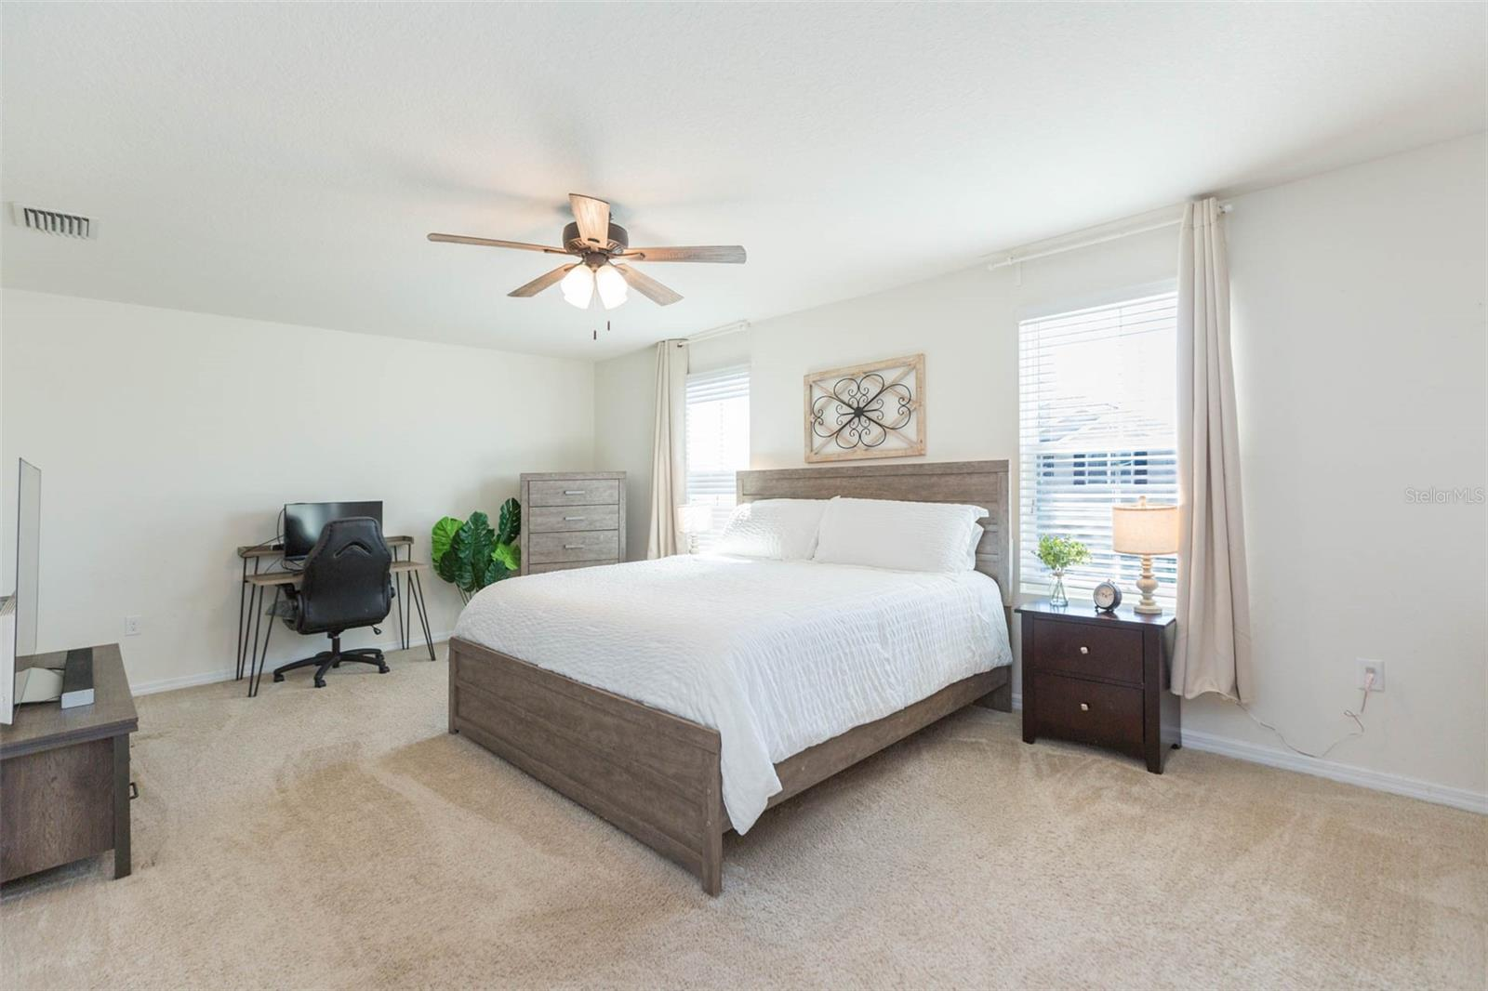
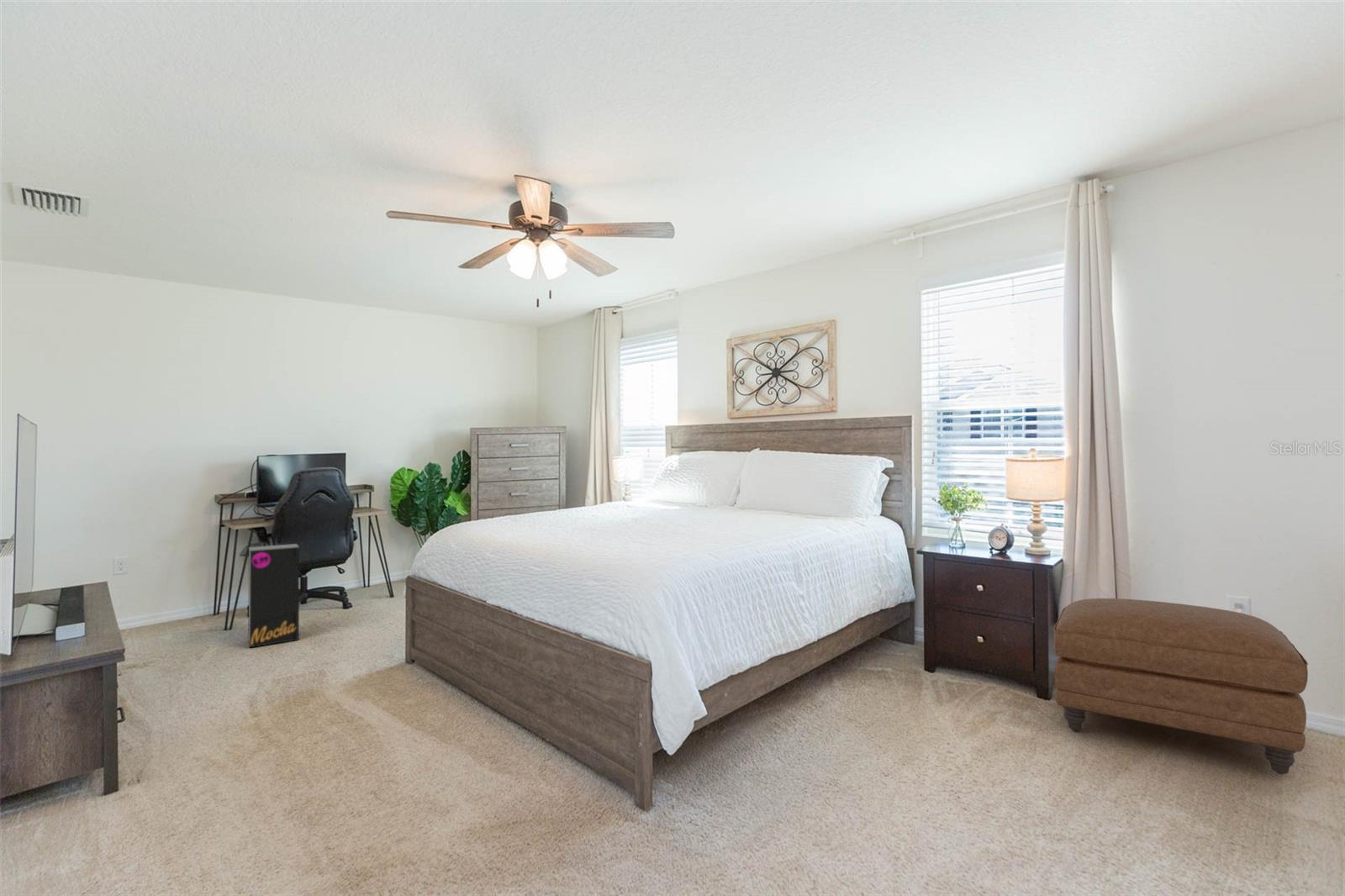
+ ottoman (1166, 668)
+ speaker (273, 593)
